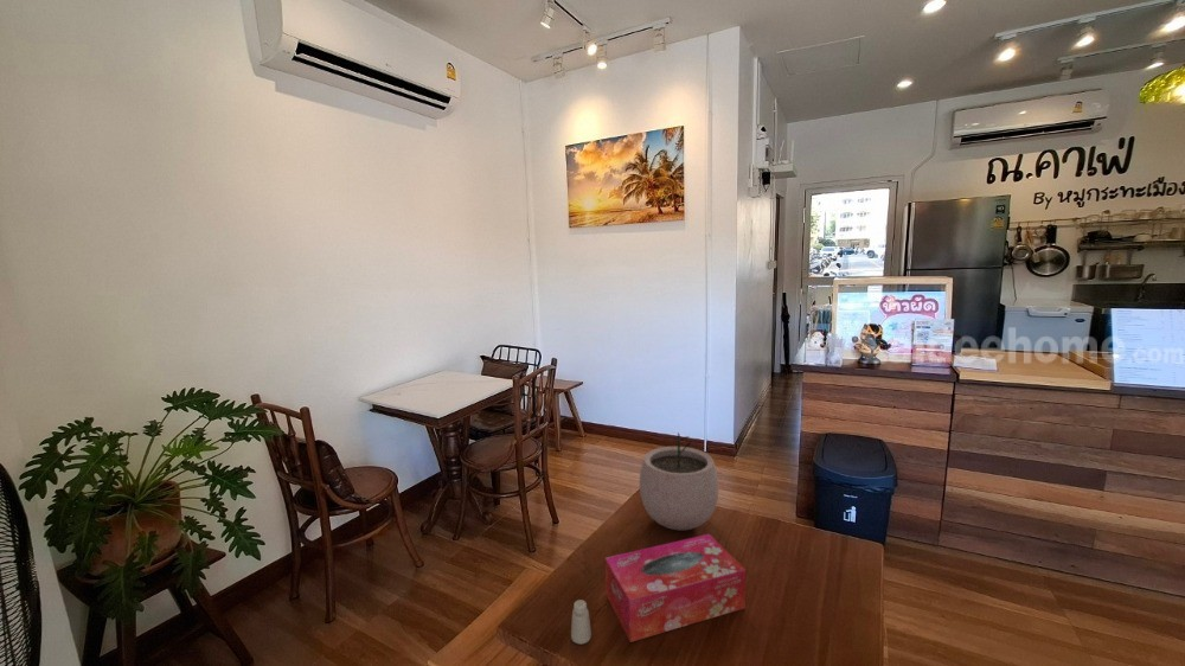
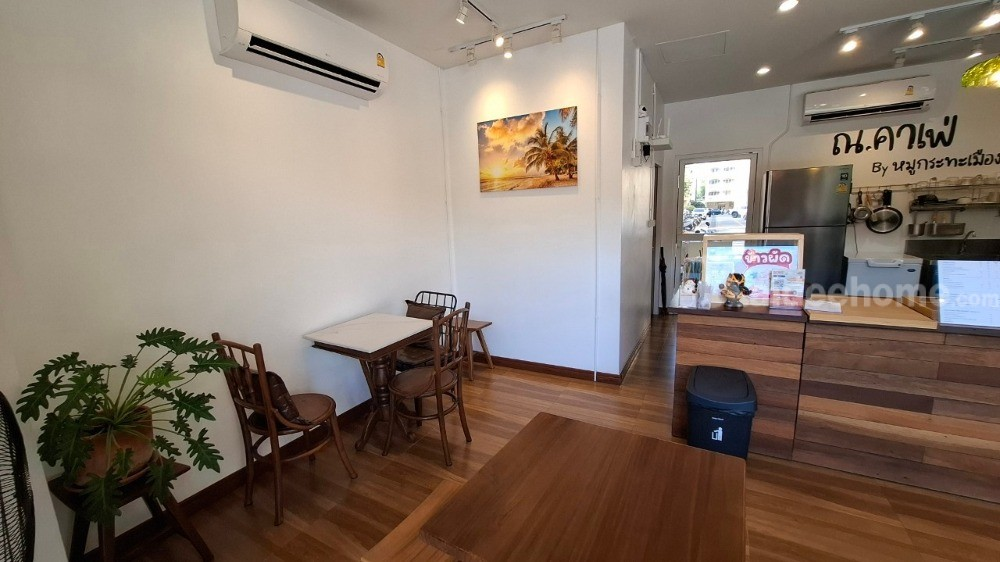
- saltshaker (581, 620)
- tissue box (673, 582)
- plant pot (678, 476)
